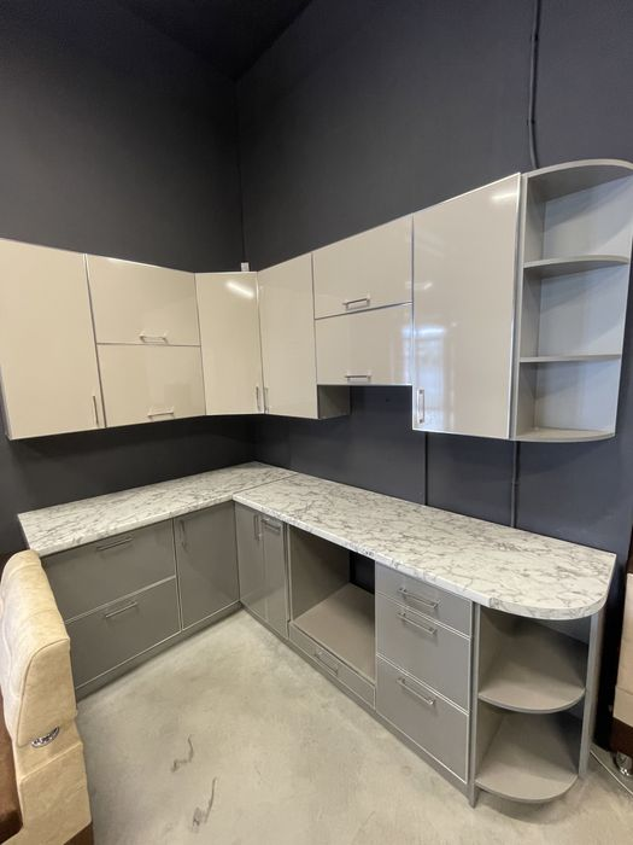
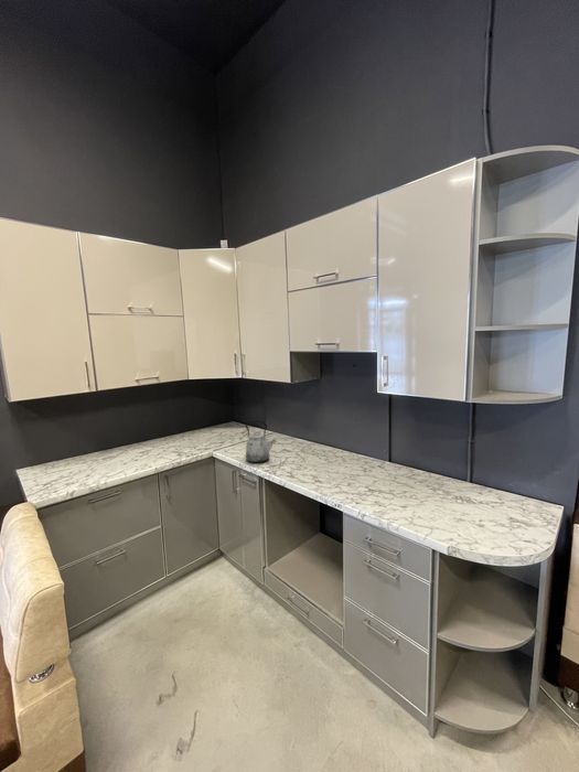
+ kettle (260, 440)
